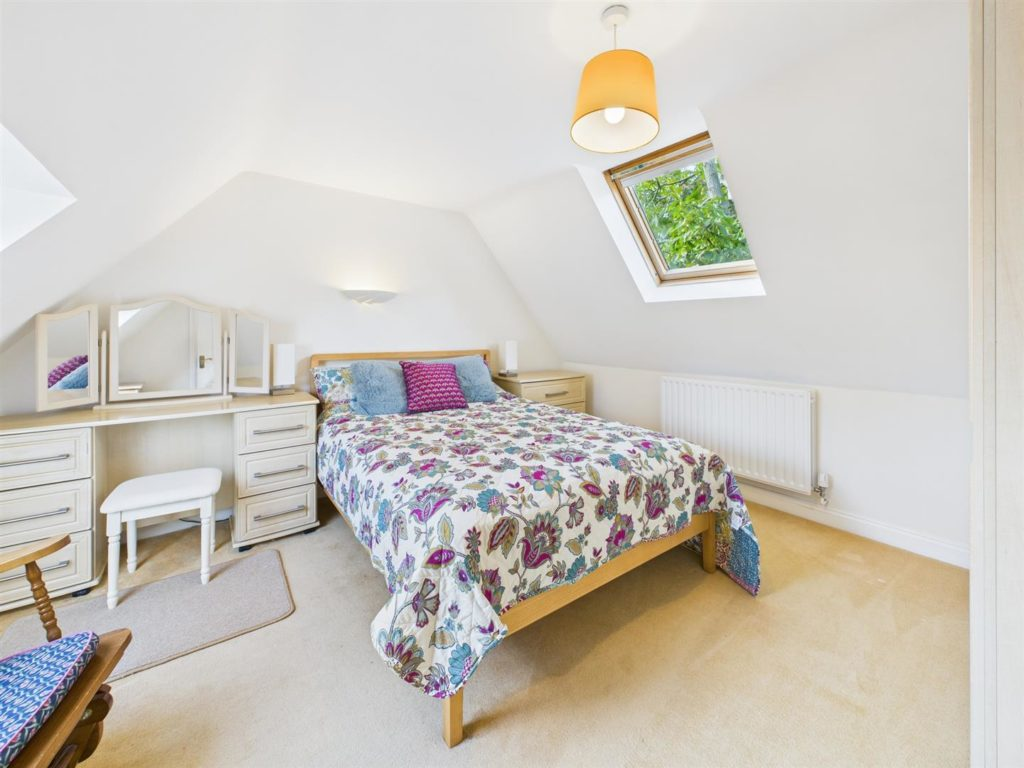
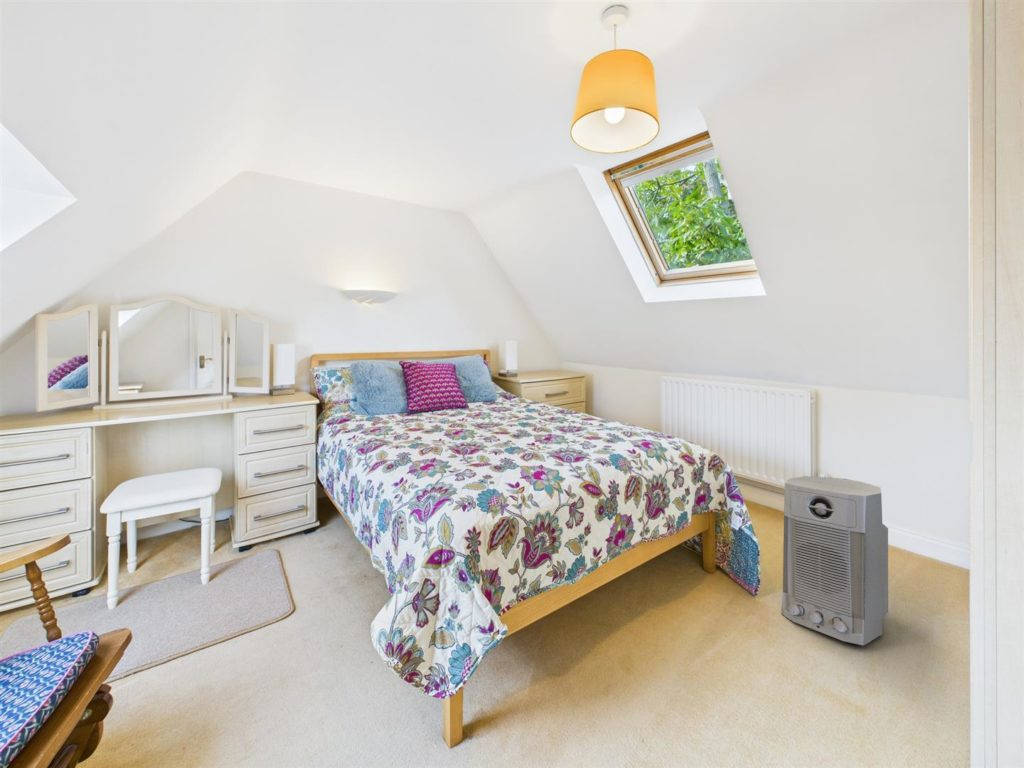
+ air purifier (833, 550)
